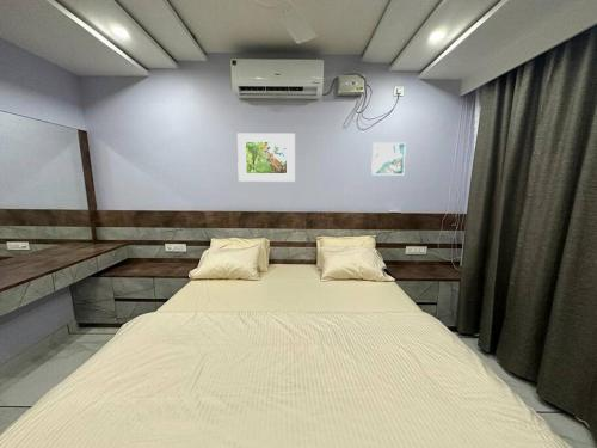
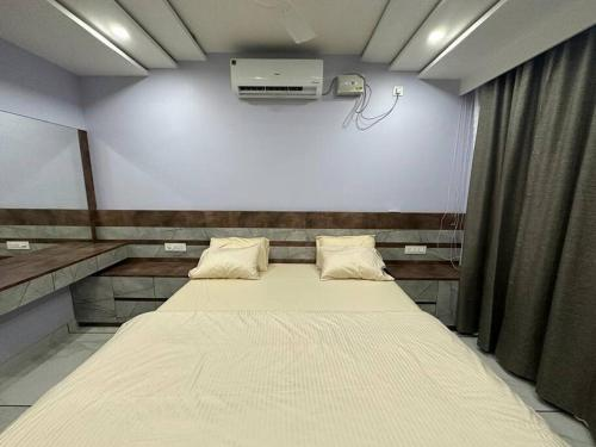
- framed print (388, 159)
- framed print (266, 158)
